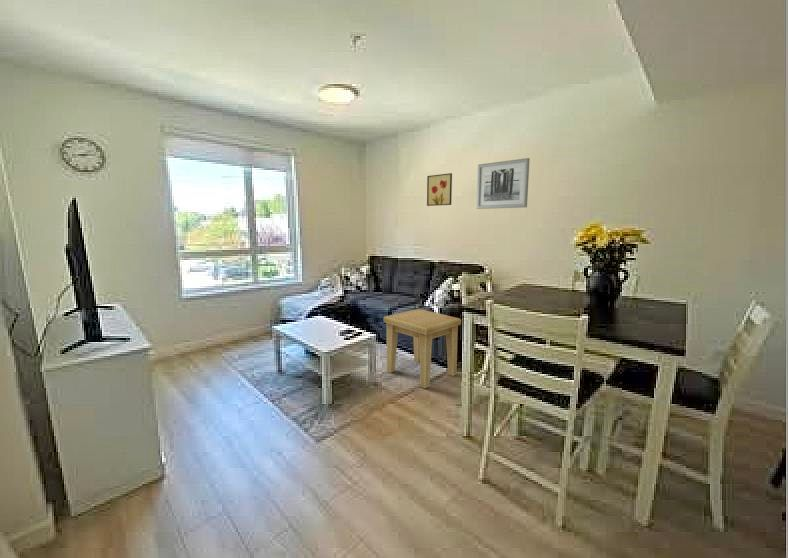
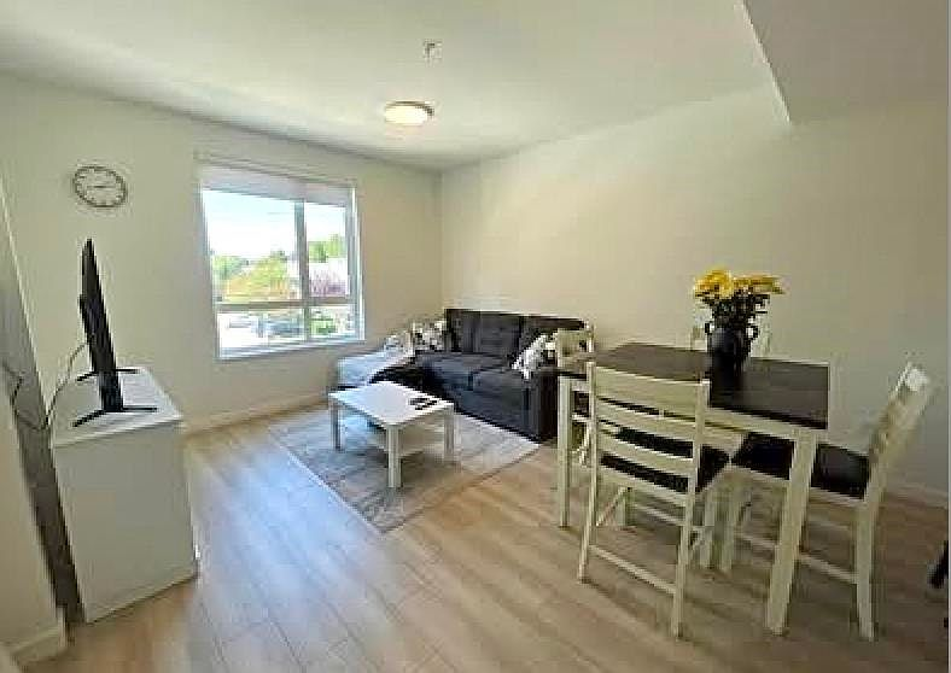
- wall art (439, 190)
- side table (421, 345)
- wall art (501, 185)
